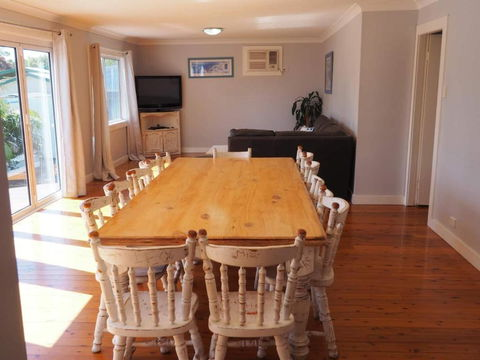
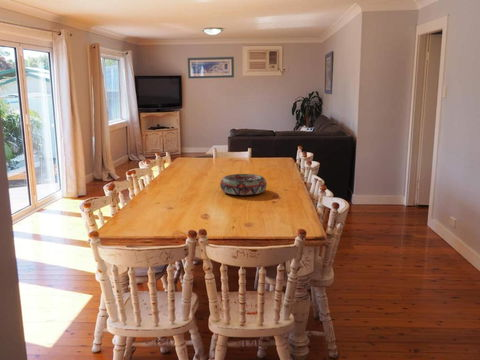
+ decorative bowl (243, 184)
